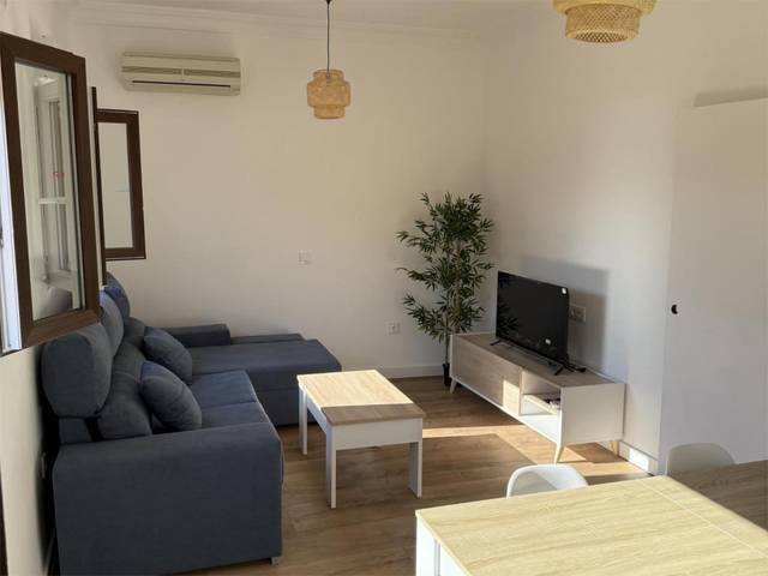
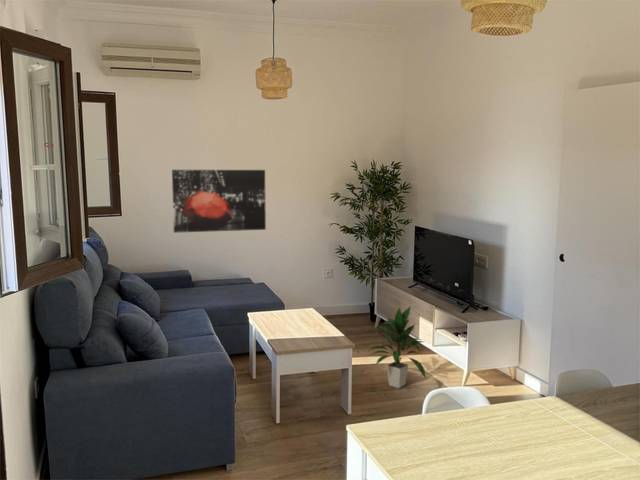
+ indoor plant (399, 347)
+ wall art (220, 200)
